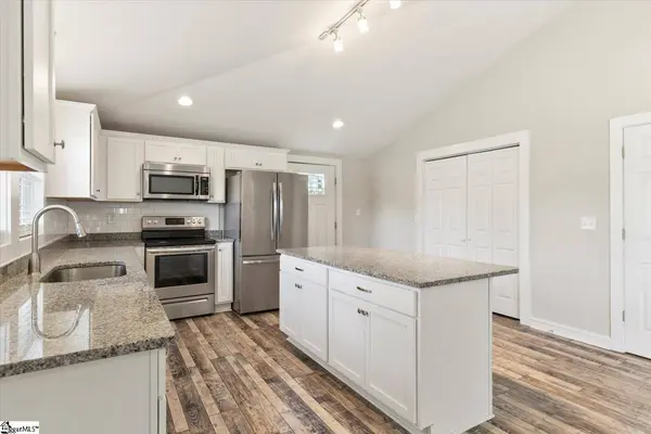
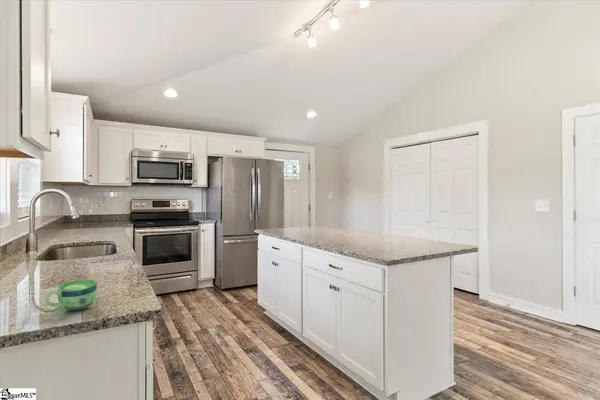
+ cup (72, 296)
